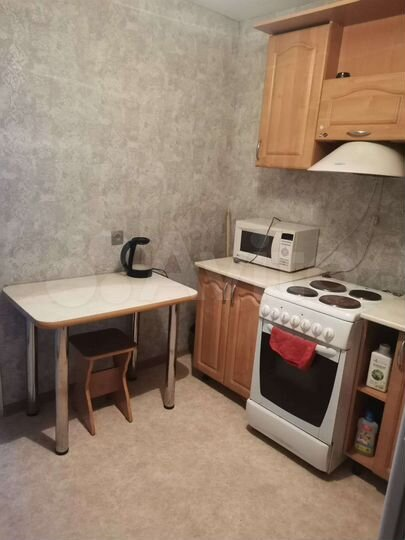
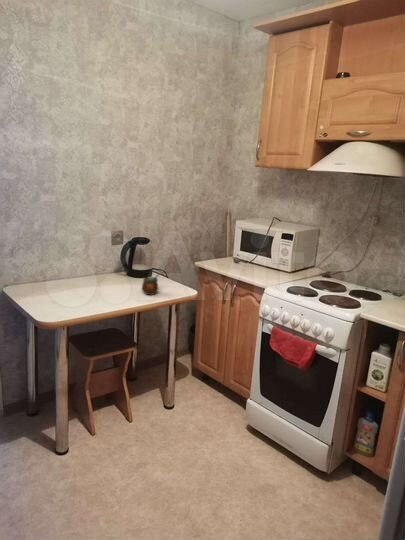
+ gourd (153, 282)
